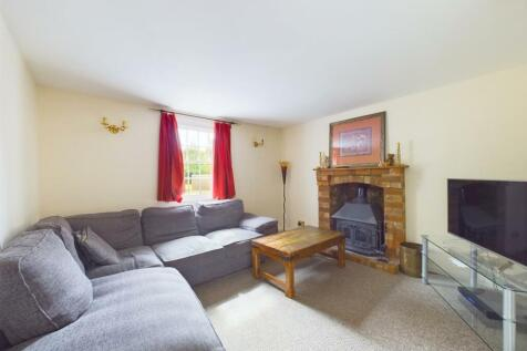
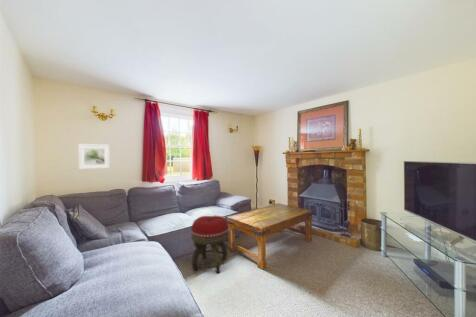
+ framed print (94, 156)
+ footstool (210, 241)
